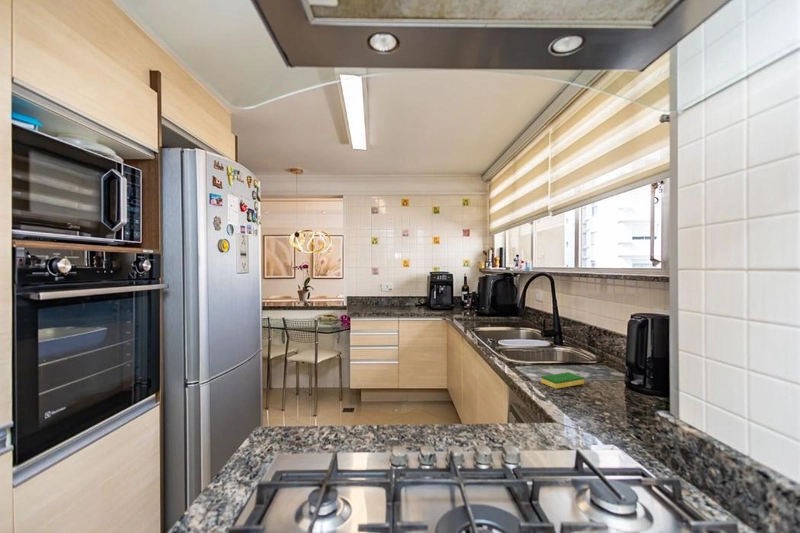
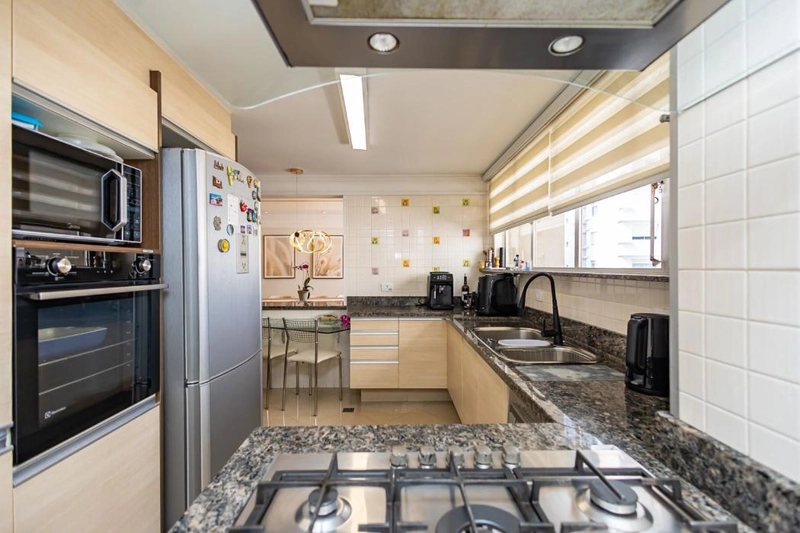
- dish sponge (562, 380)
